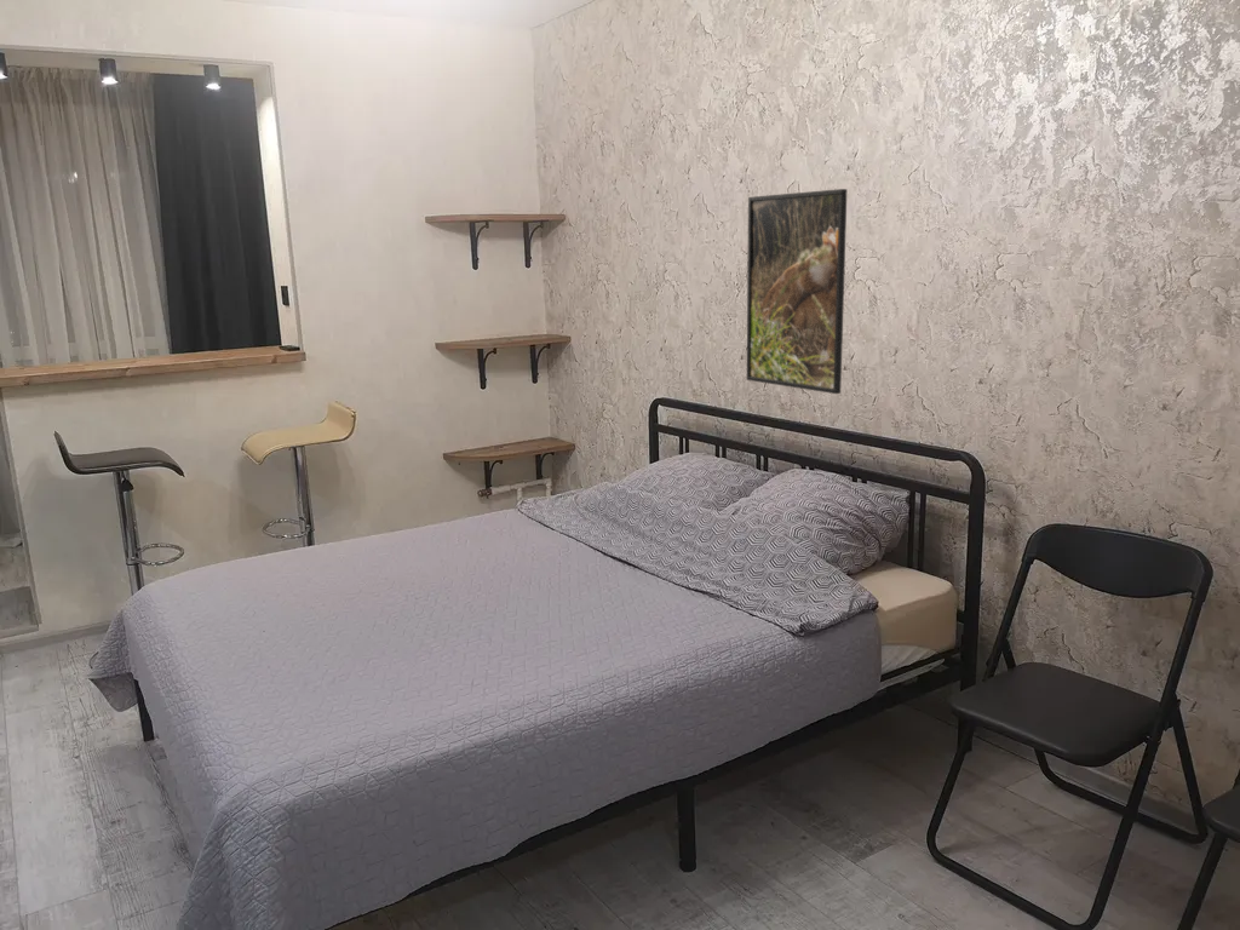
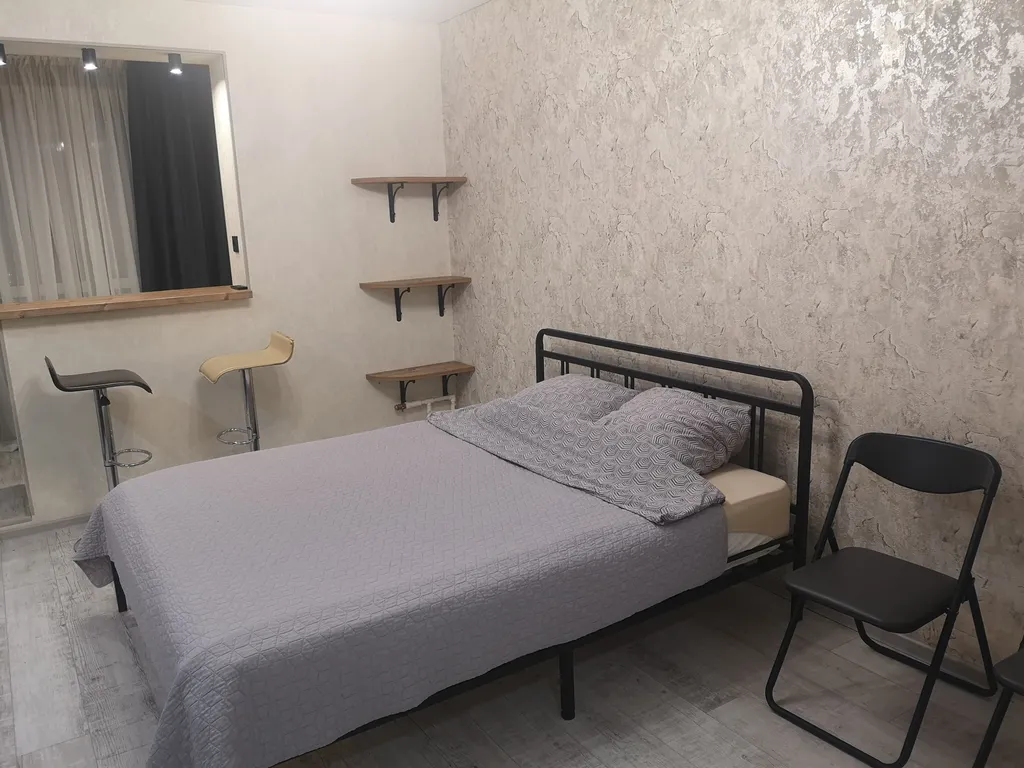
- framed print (792, 292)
